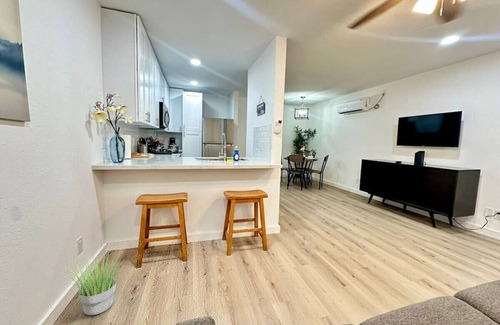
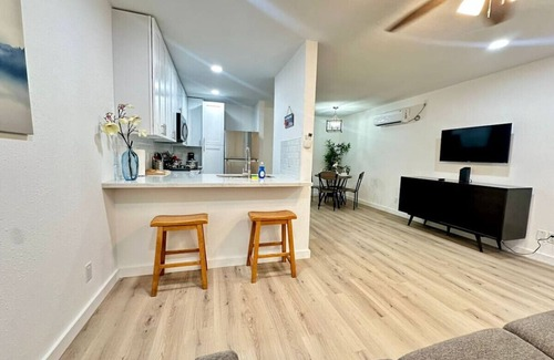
- potted plant (98, 286)
